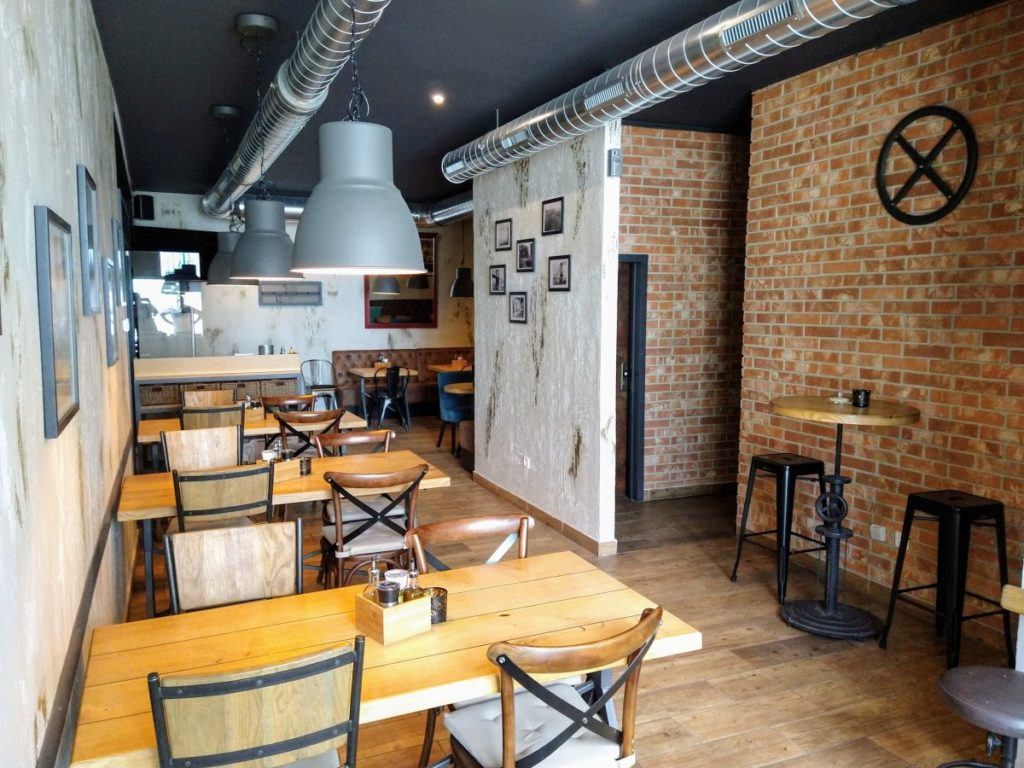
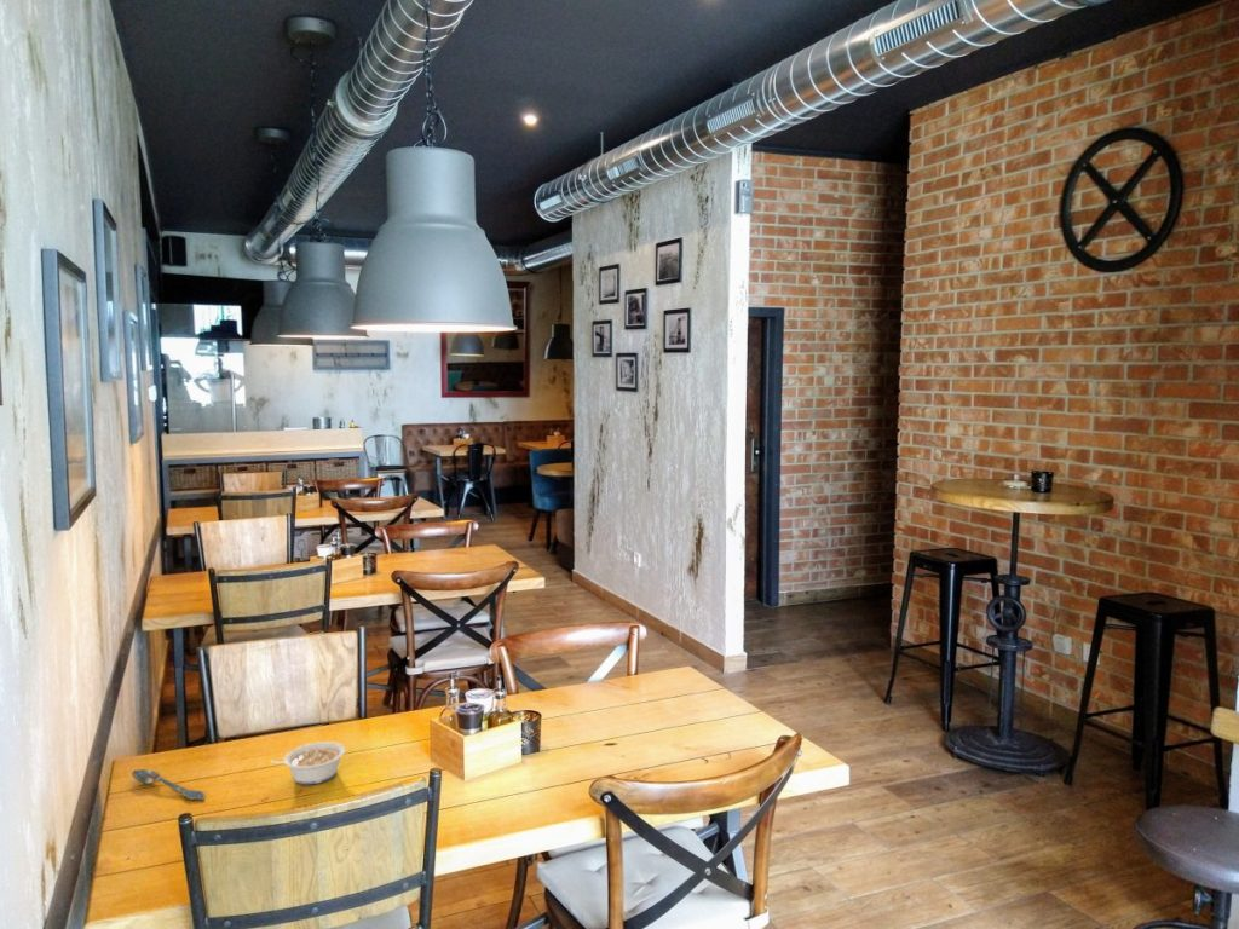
+ spoon (168, 784)
+ legume (313, 763)
